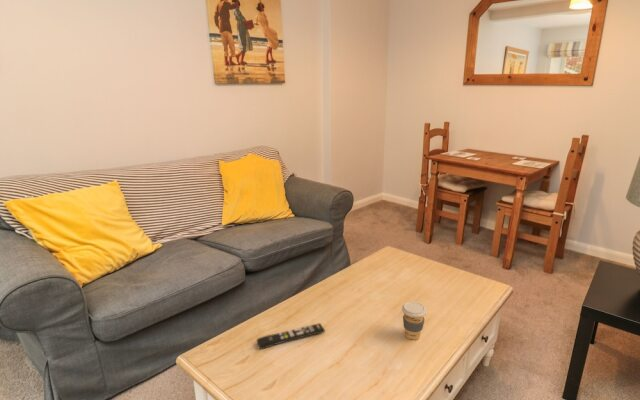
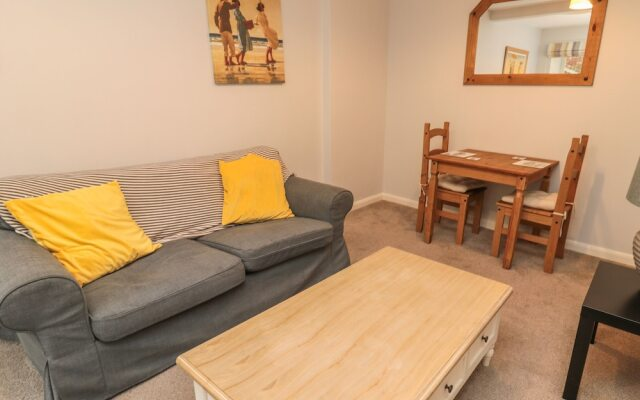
- remote control (291, 335)
- coffee cup (413, 321)
